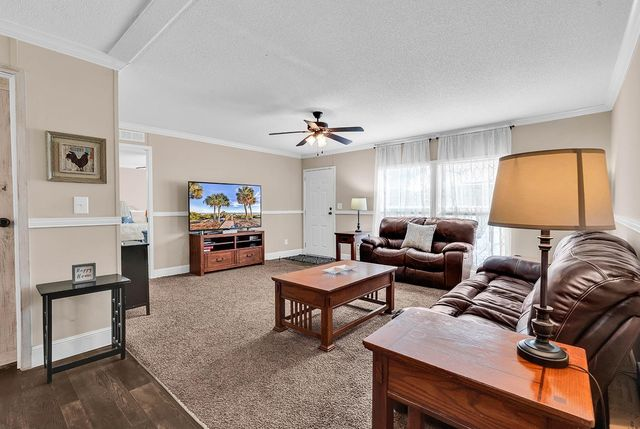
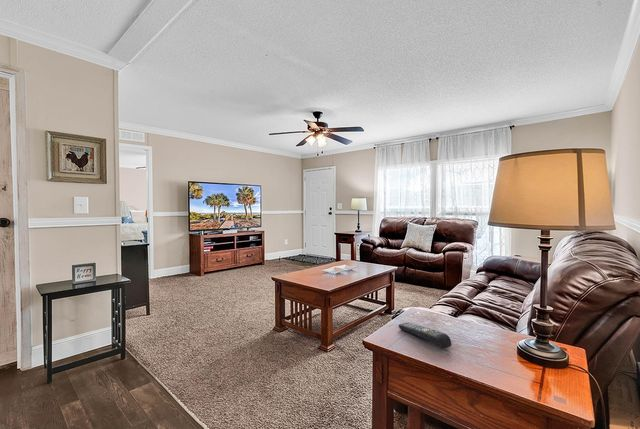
+ remote control (423, 332)
